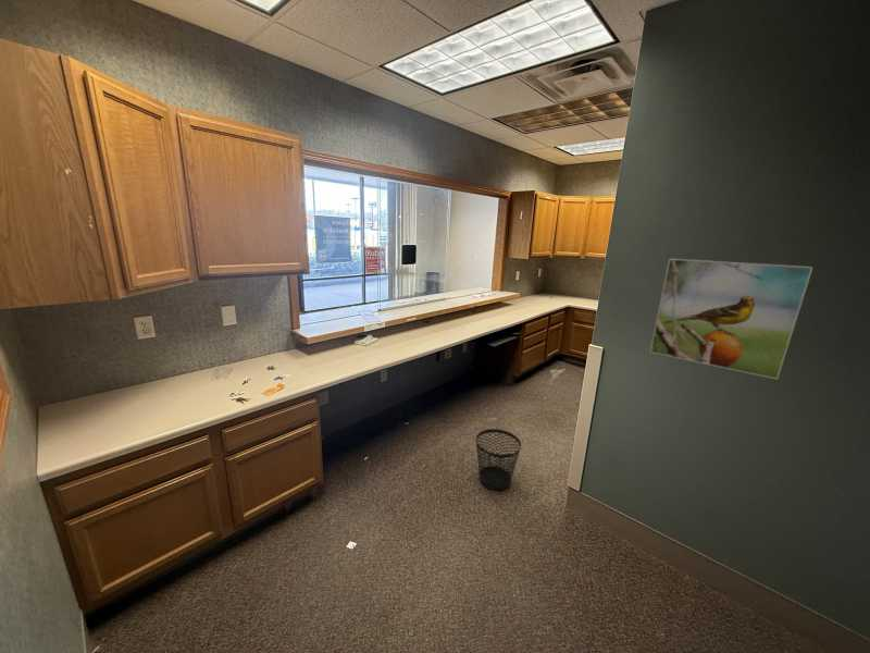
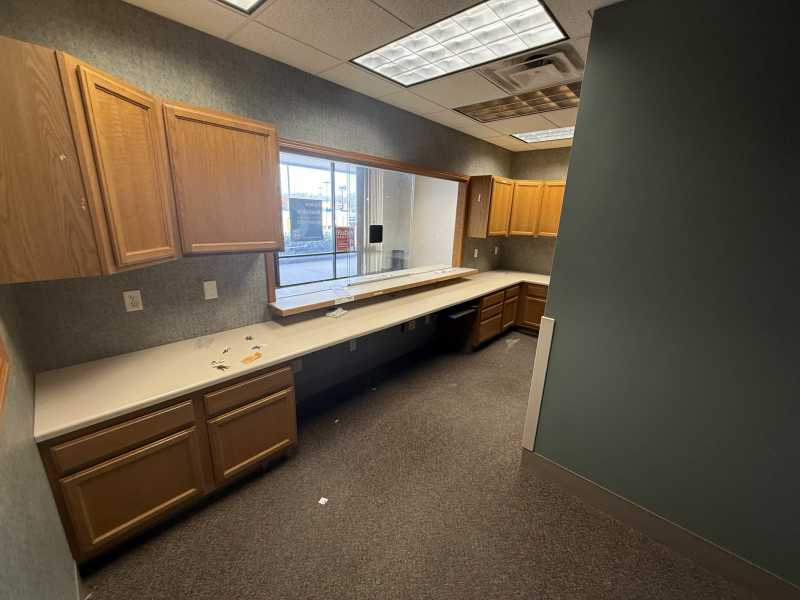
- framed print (720, 315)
- wastebasket (496, 460)
